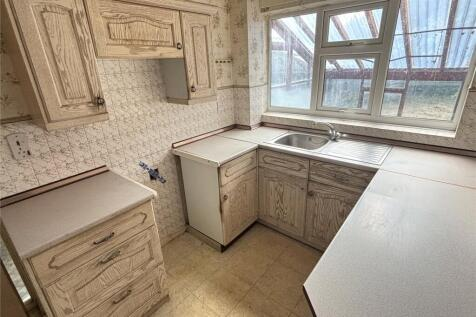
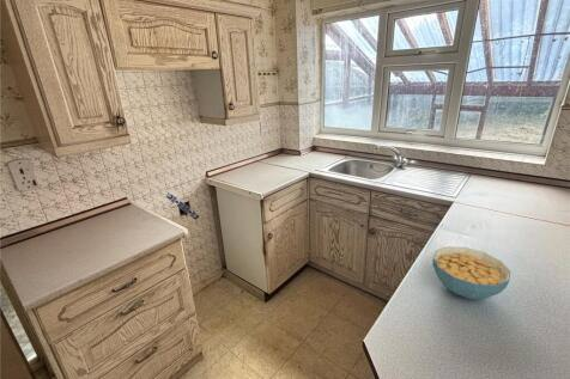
+ cereal bowl (467, 277)
